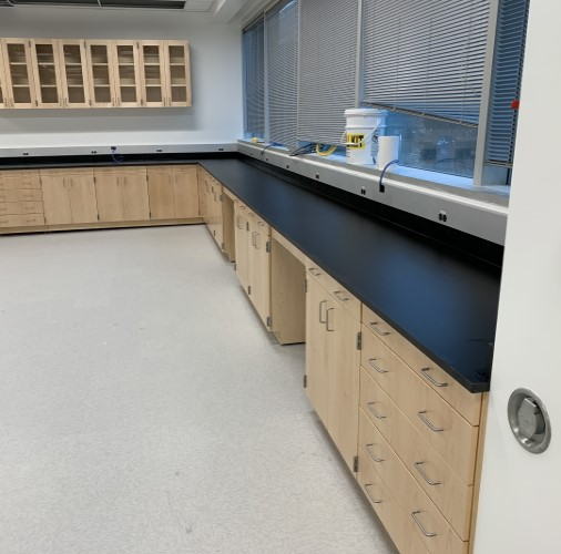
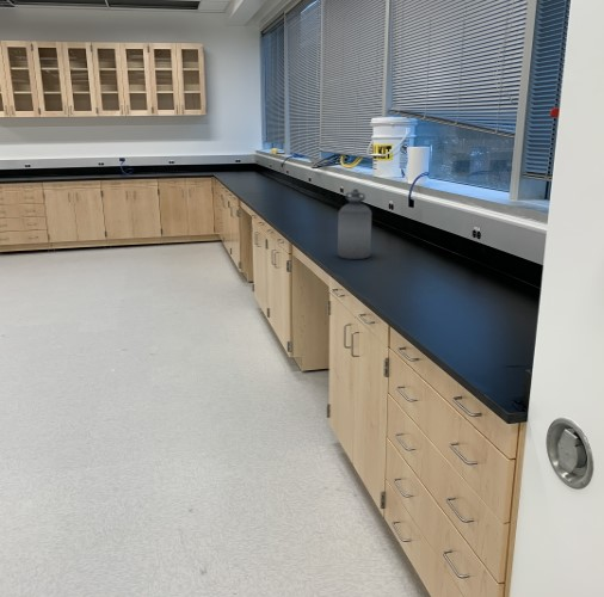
+ bottle (355, 222)
